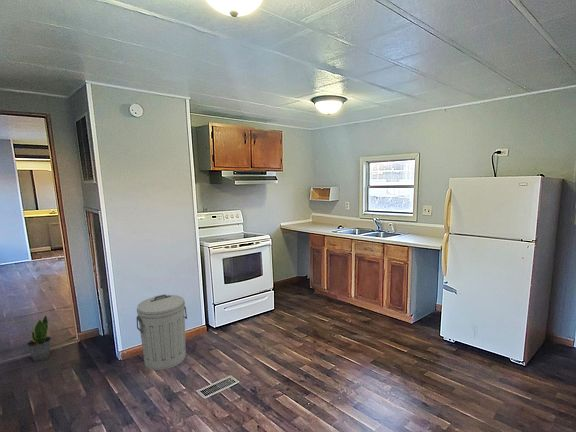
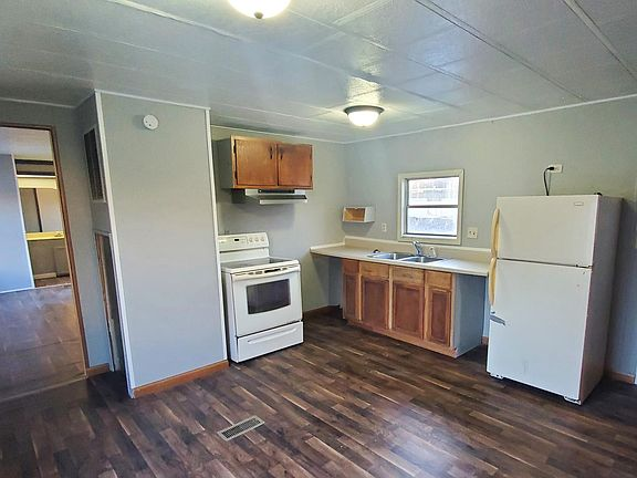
- potted plant (38, 337)
- trash can (163, 327)
